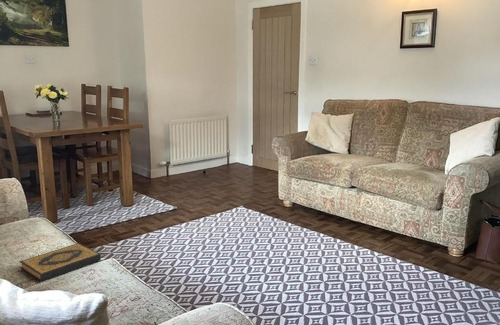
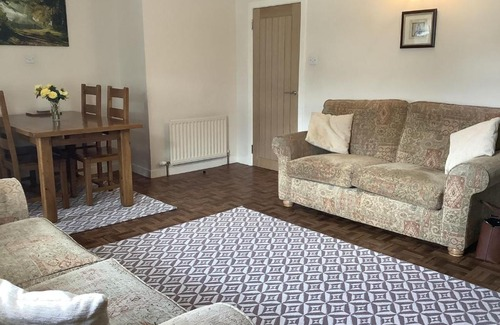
- hardback book (61, 260)
